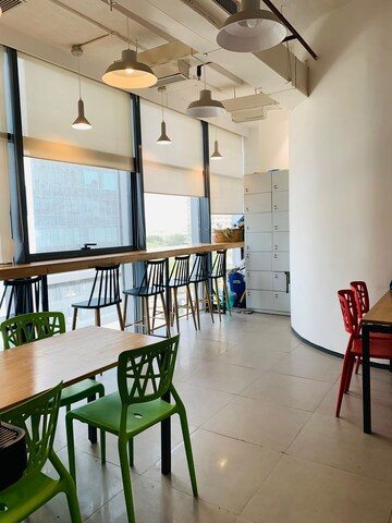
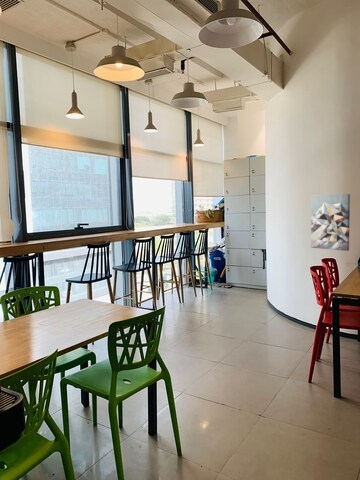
+ wall art (329, 222)
